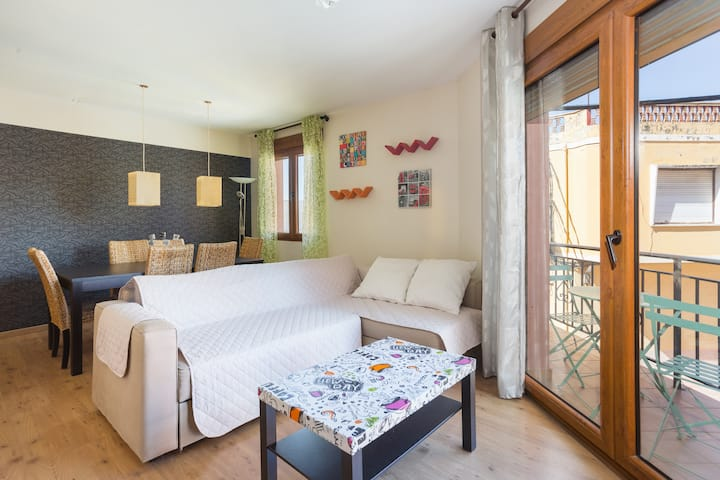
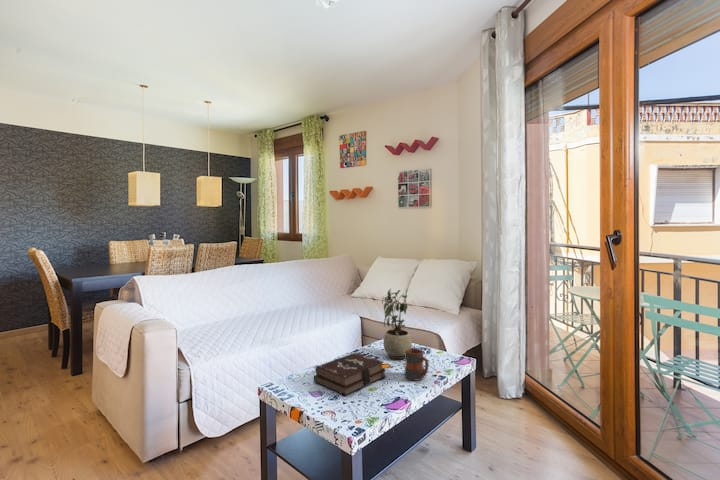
+ mug (417, 365)
+ potted plant (395, 324)
+ hardback book (350, 371)
